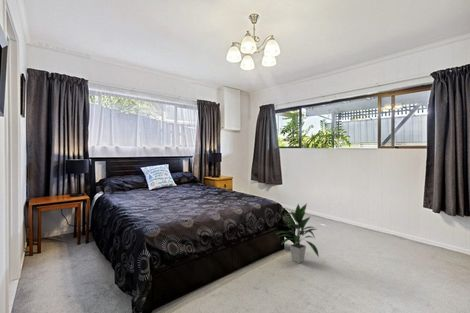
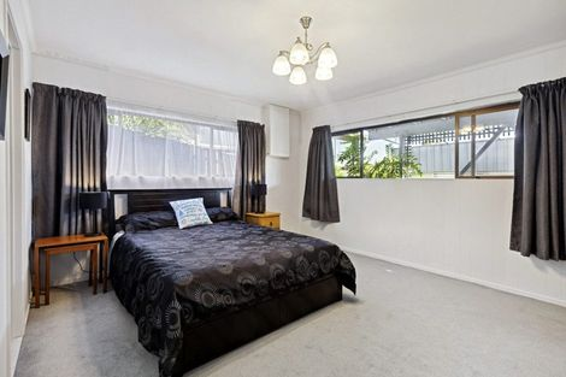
- indoor plant (298, 233)
